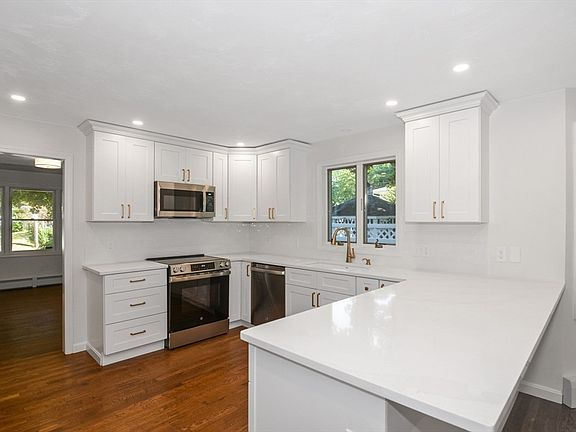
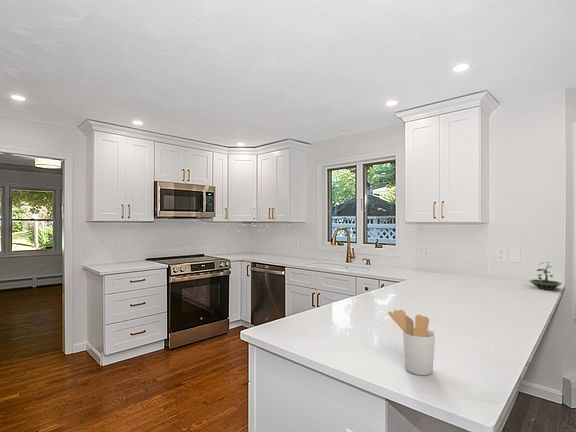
+ terrarium (546, 267)
+ utensil holder (411, 339)
